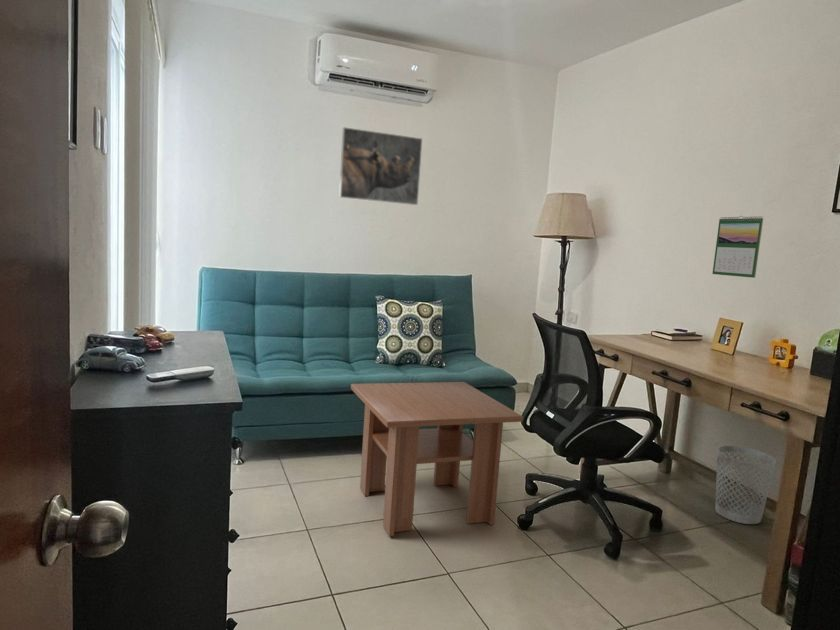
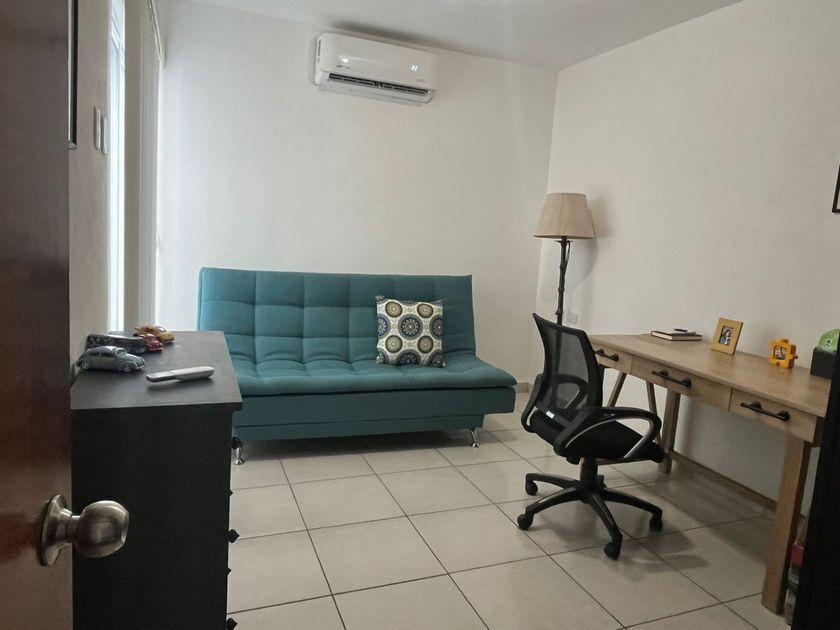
- calendar (736, 246)
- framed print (381, 167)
- coffee table (427, 452)
- wastebasket (742, 484)
